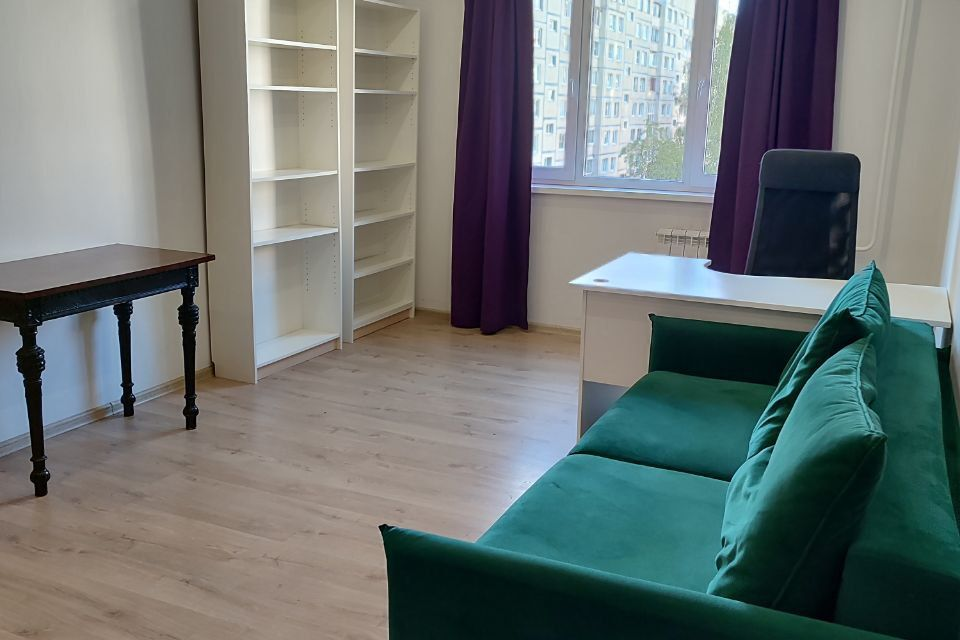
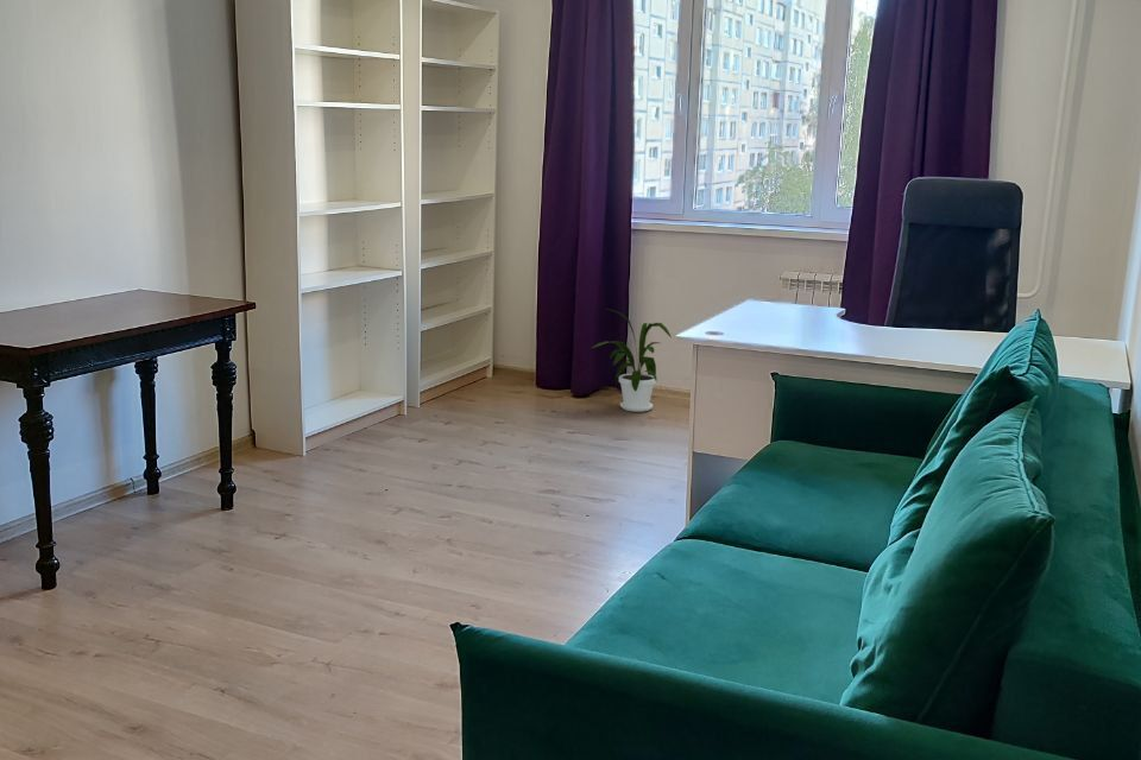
+ house plant (633, 360)
